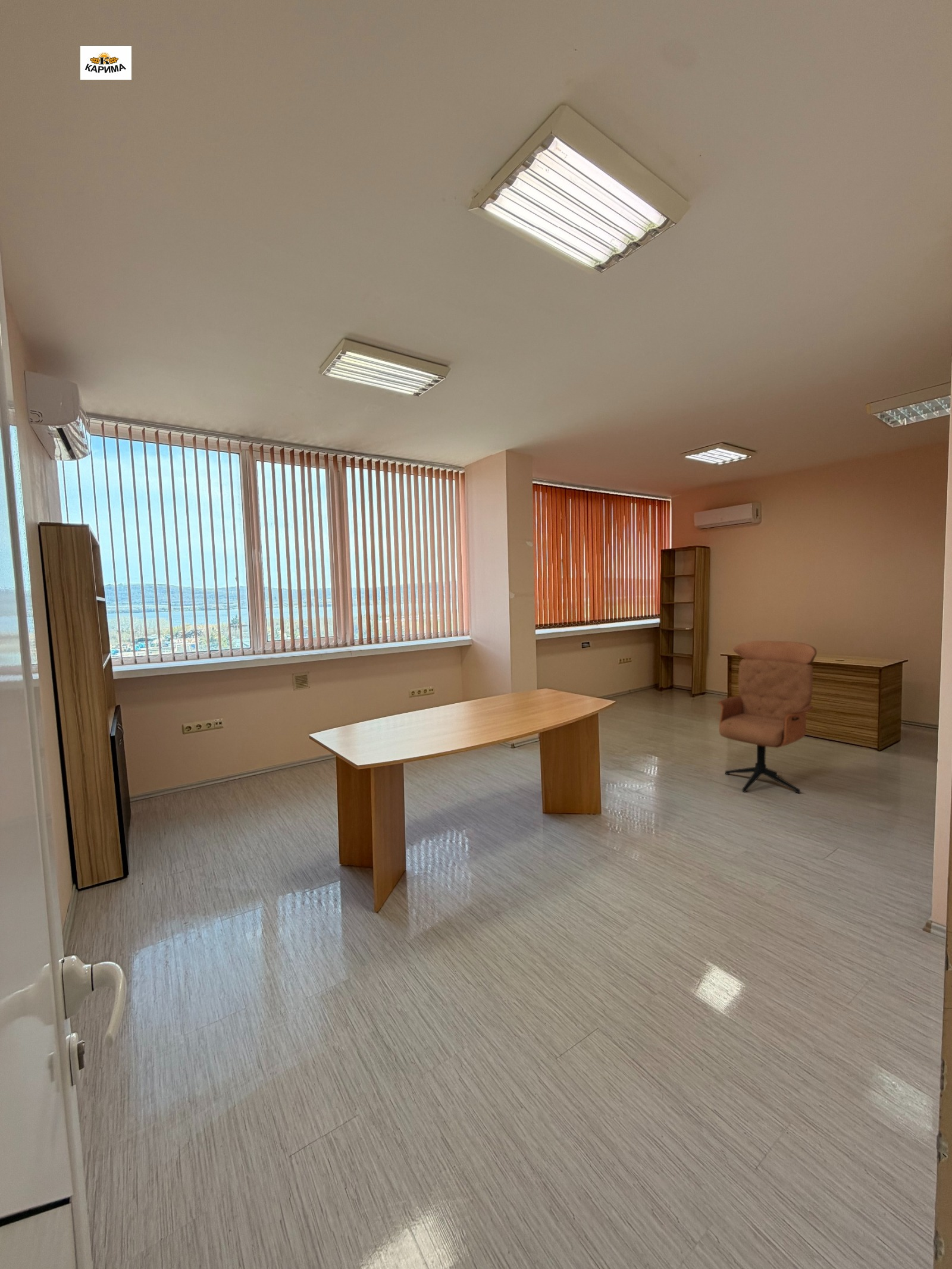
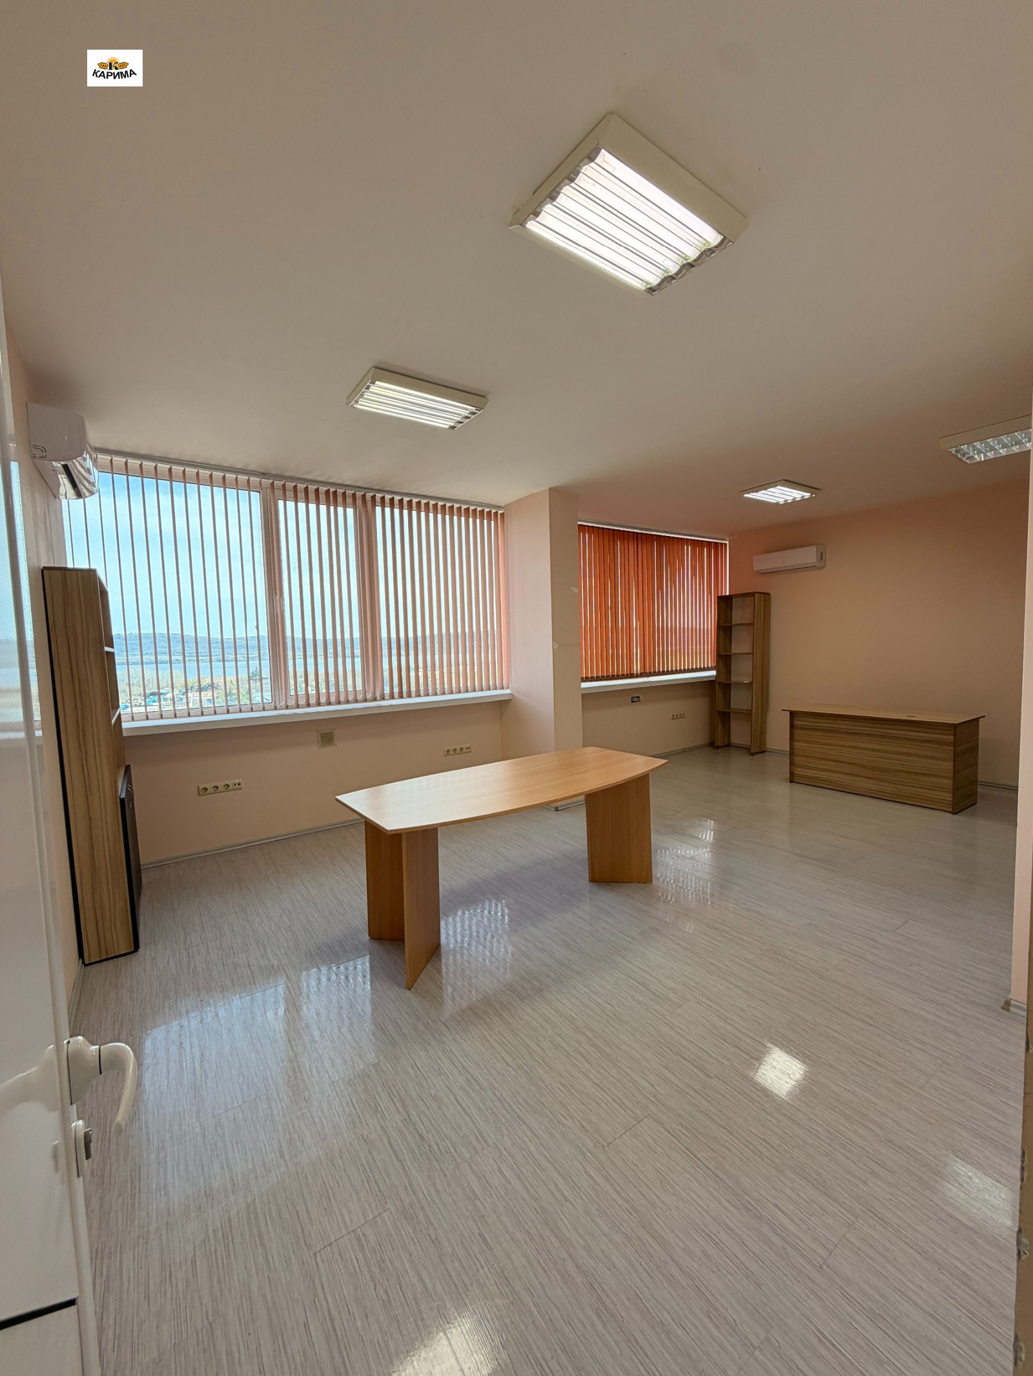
- office chair (761, 713)
